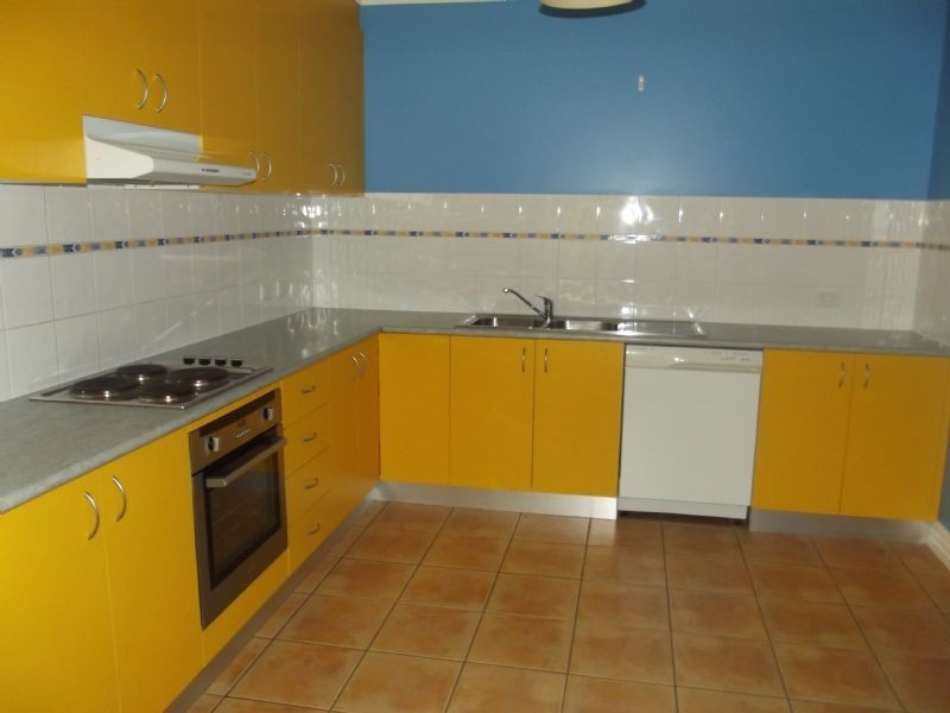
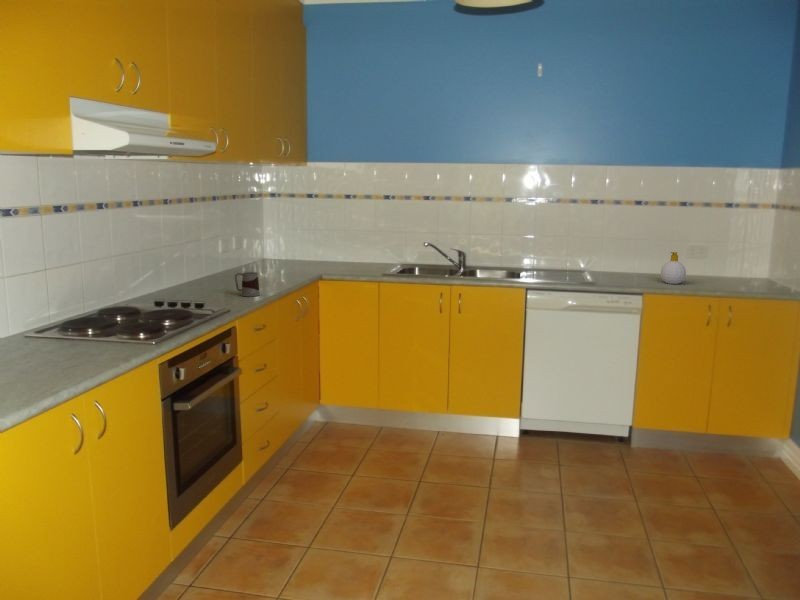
+ soap bottle (673, 267)
+ mug (247, 283)
